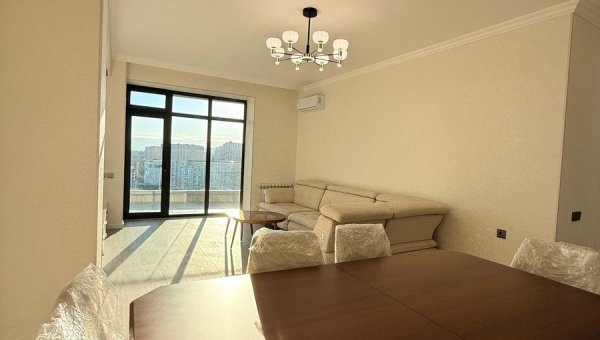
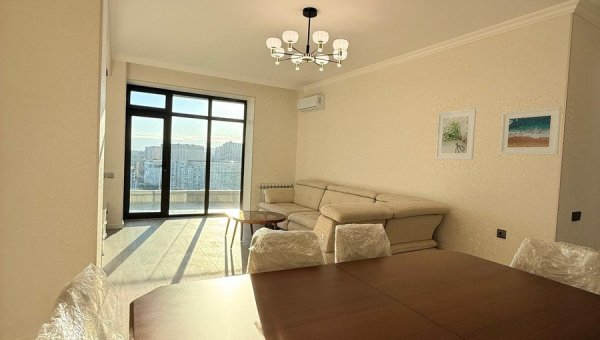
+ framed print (454, 135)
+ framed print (528, 132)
